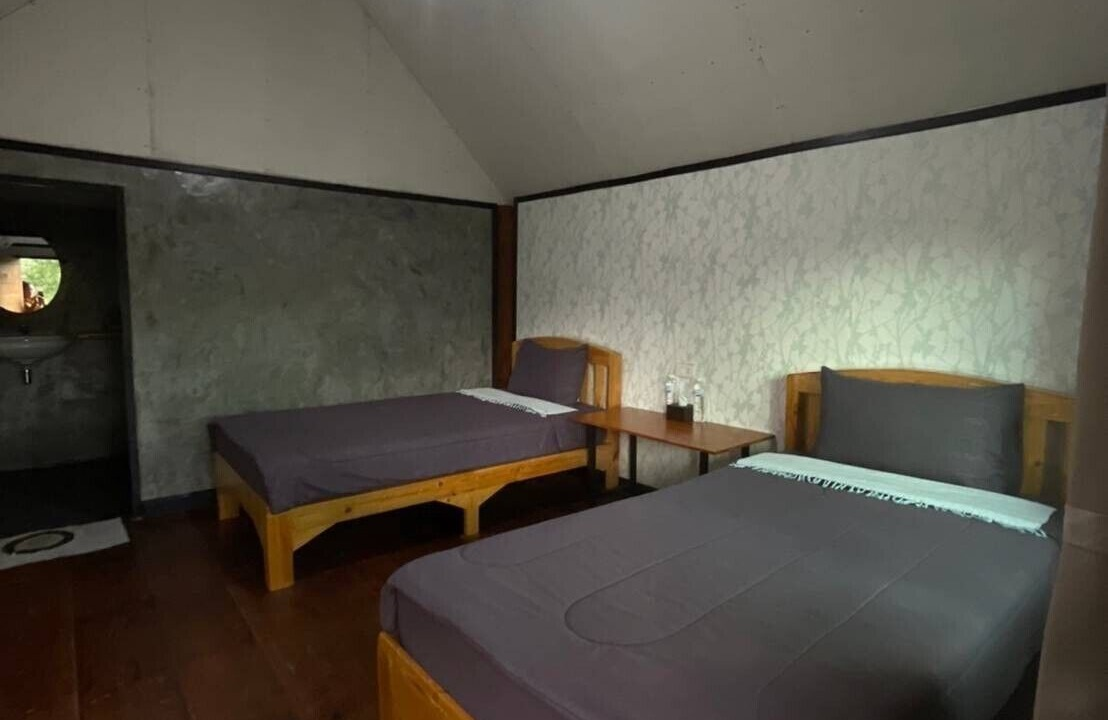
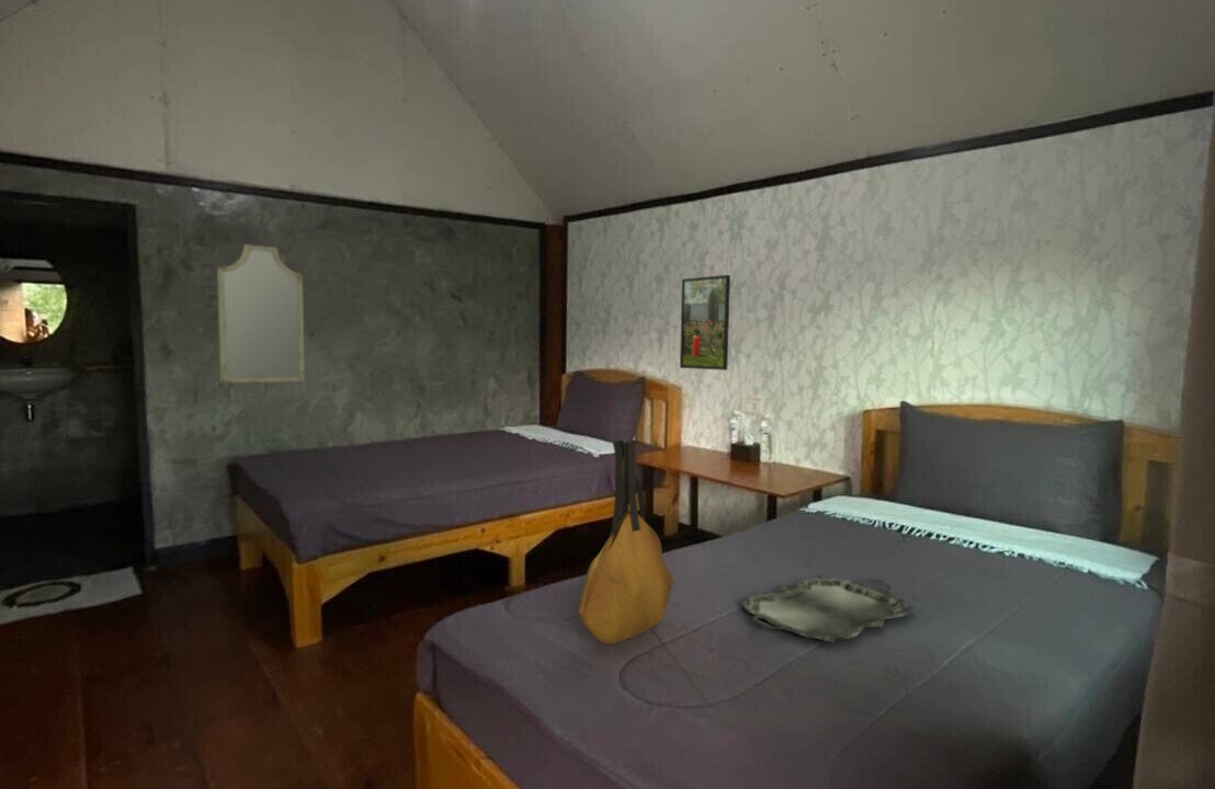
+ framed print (704, 323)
+ home mirror (262, 315)
+ tote bag (628, 539)
+ serving tray (826, 605)
